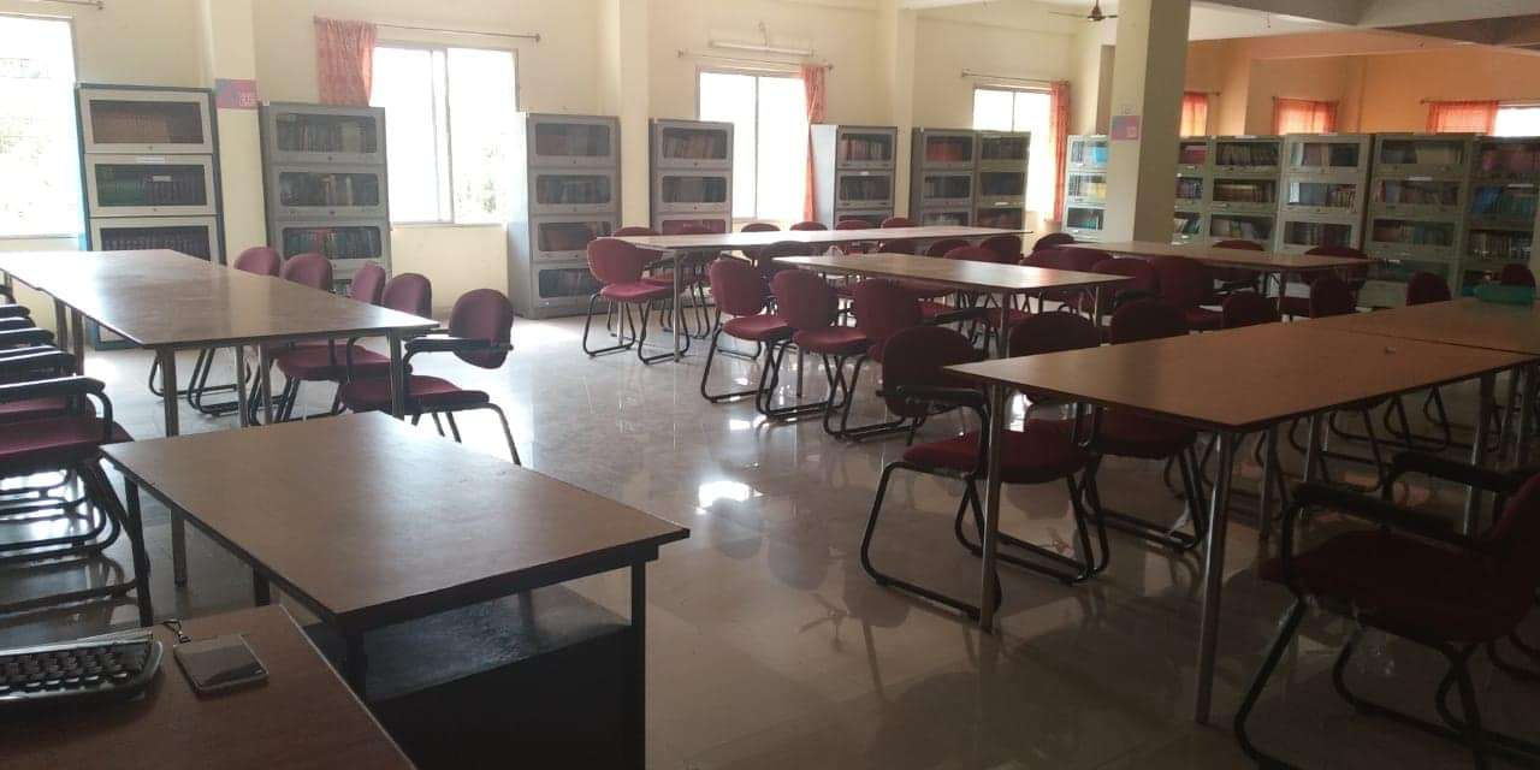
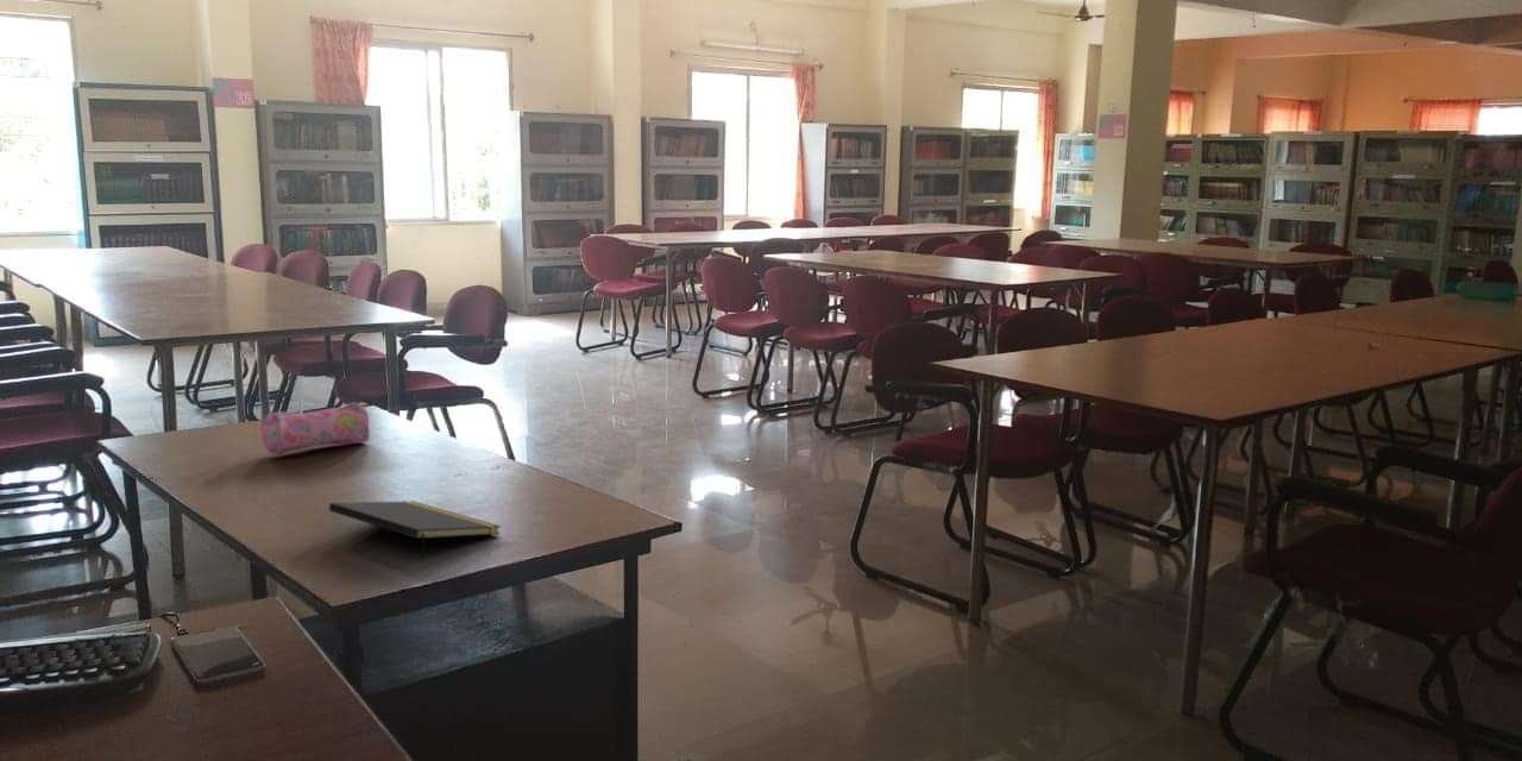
+ pencil case (317, 427)
+ notepad (415, 518)
